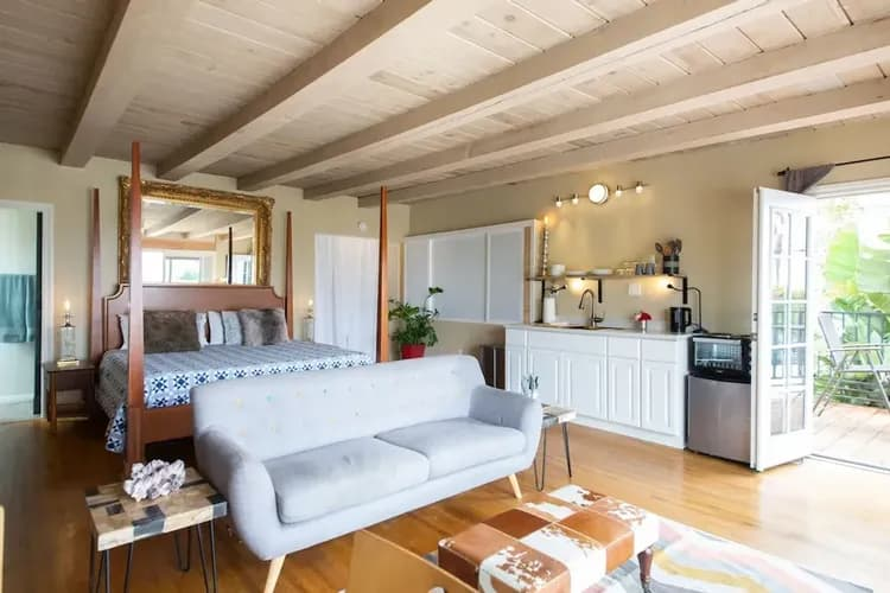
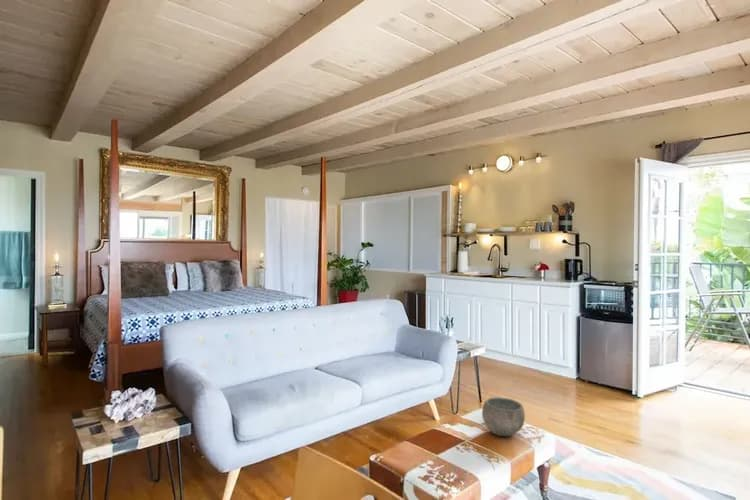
+ bowl (502, 418)
